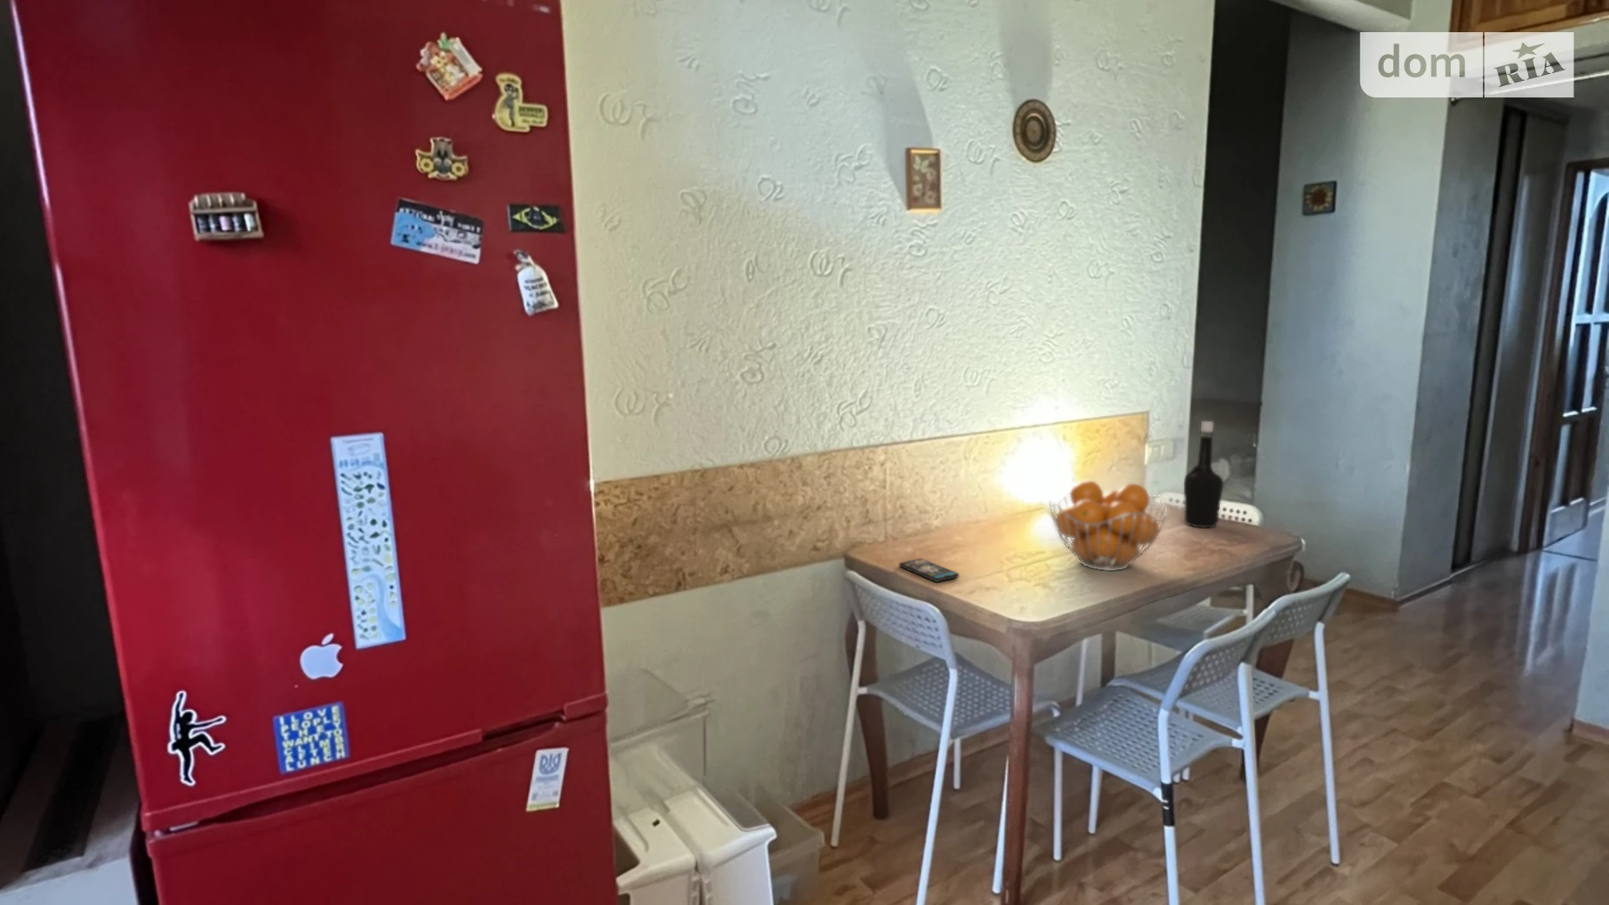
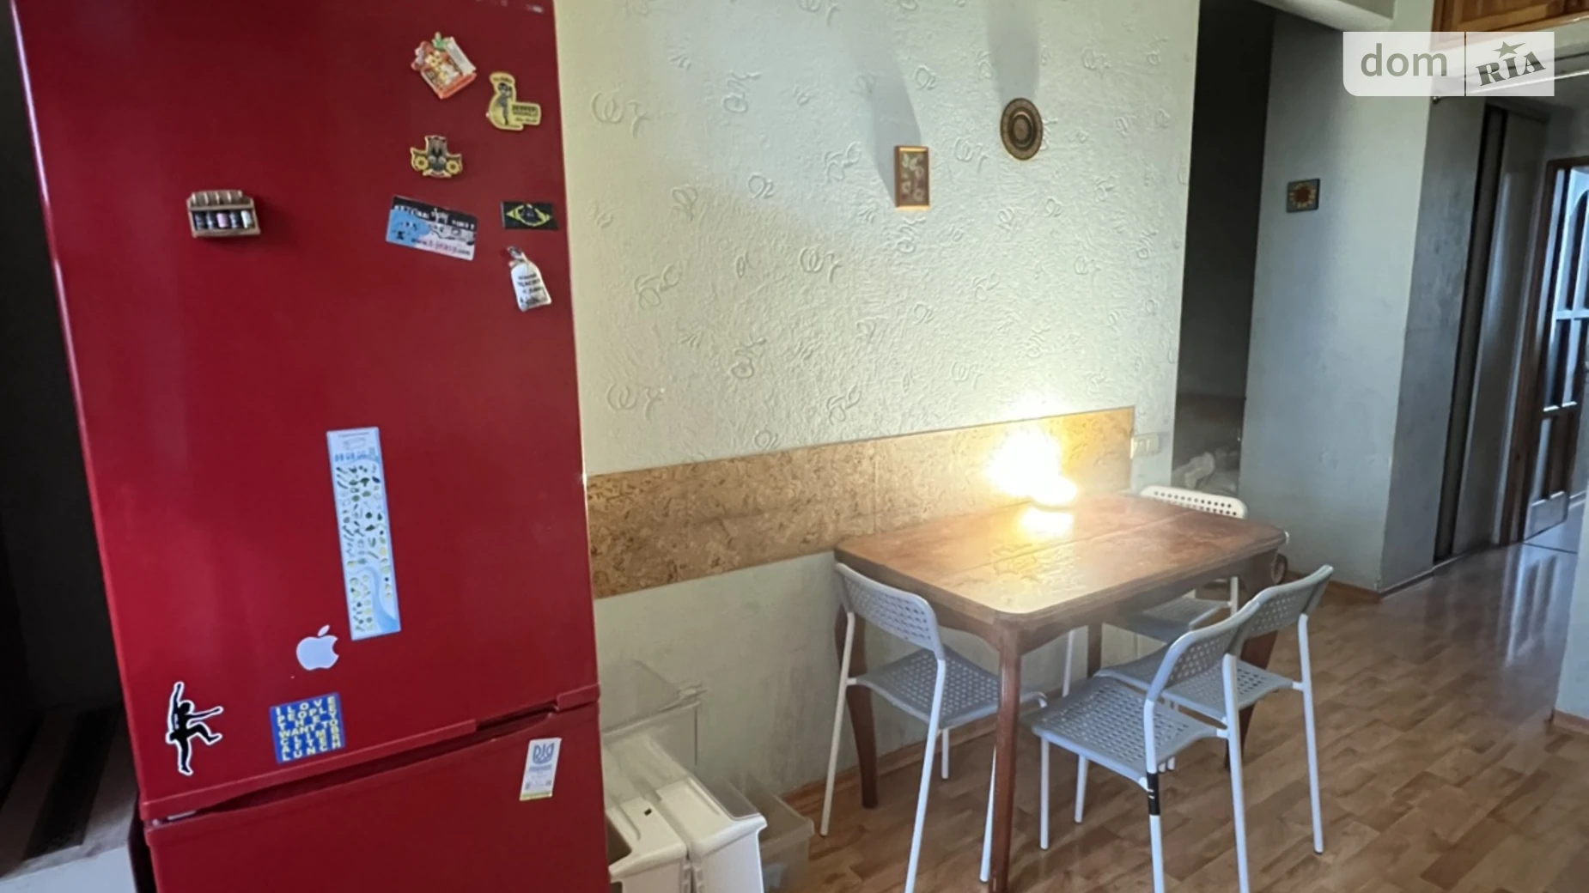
- fruit basket (1105, 523)
- smartphone (928, 569)
- bottle (1203, 473)
